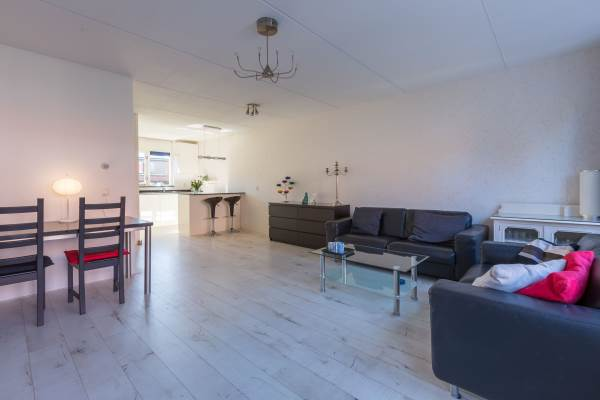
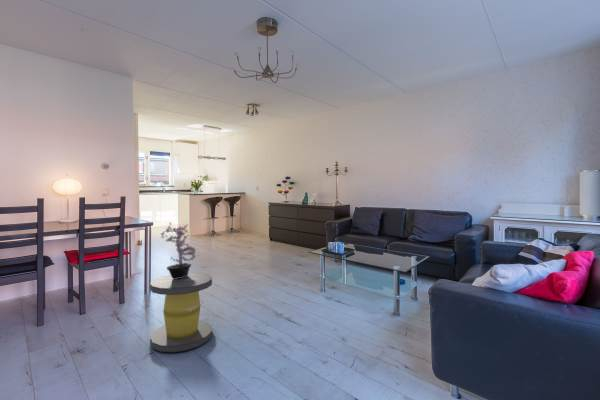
+ potted plant (178, 250)
+ stool (182, 308)
